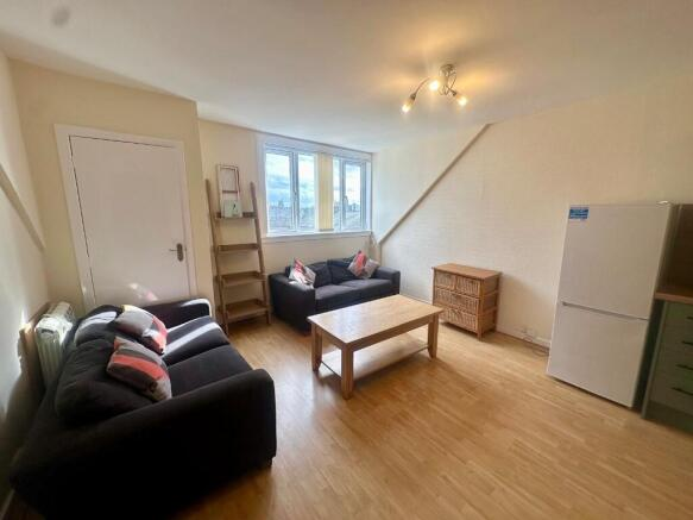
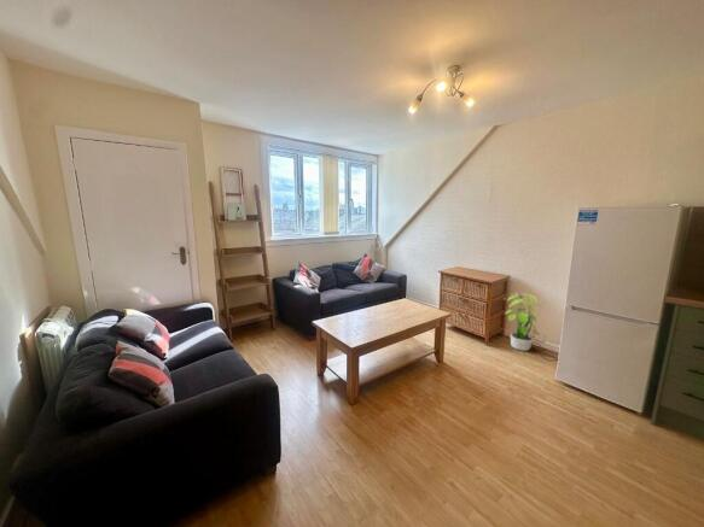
+ potted plant (518, 320)
